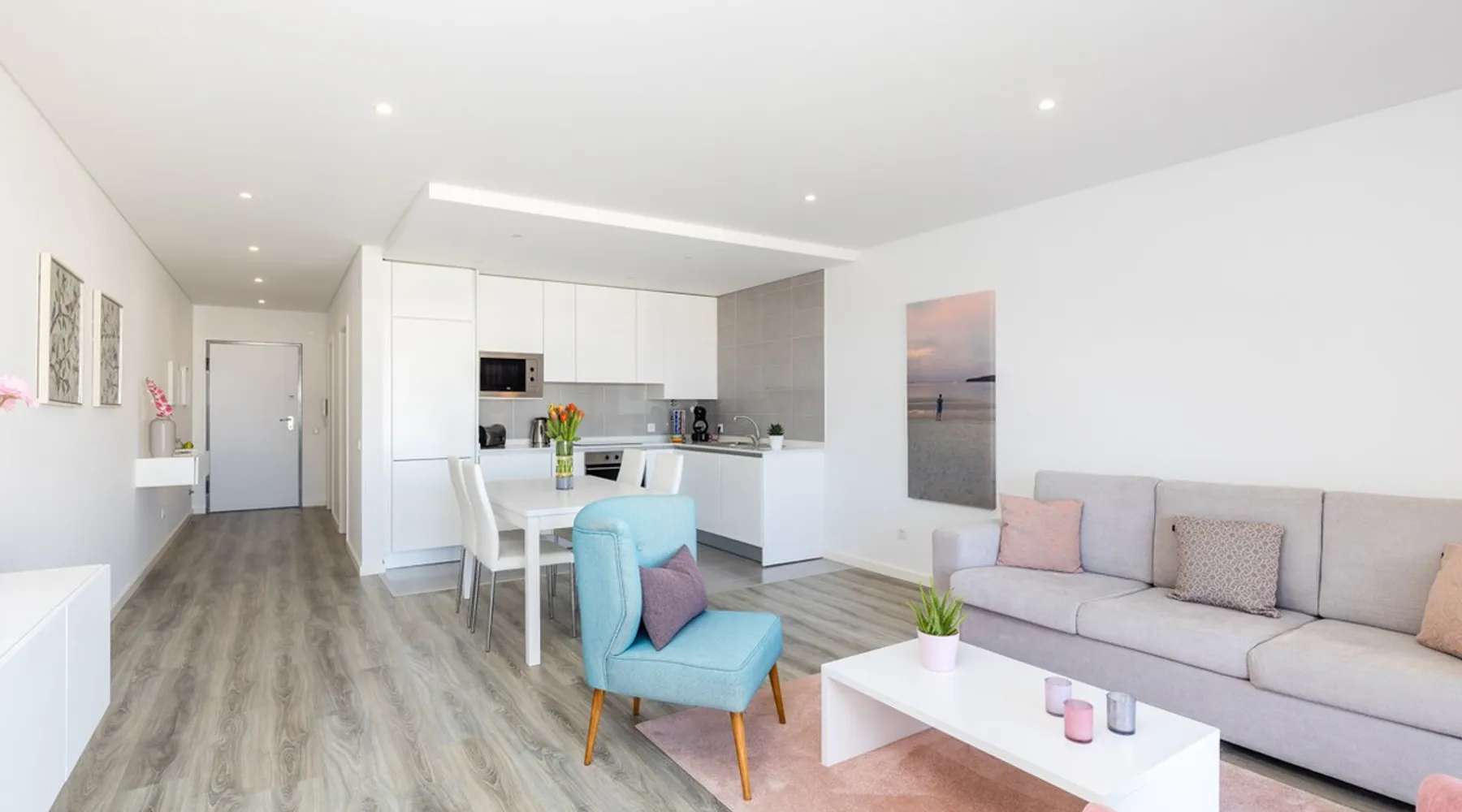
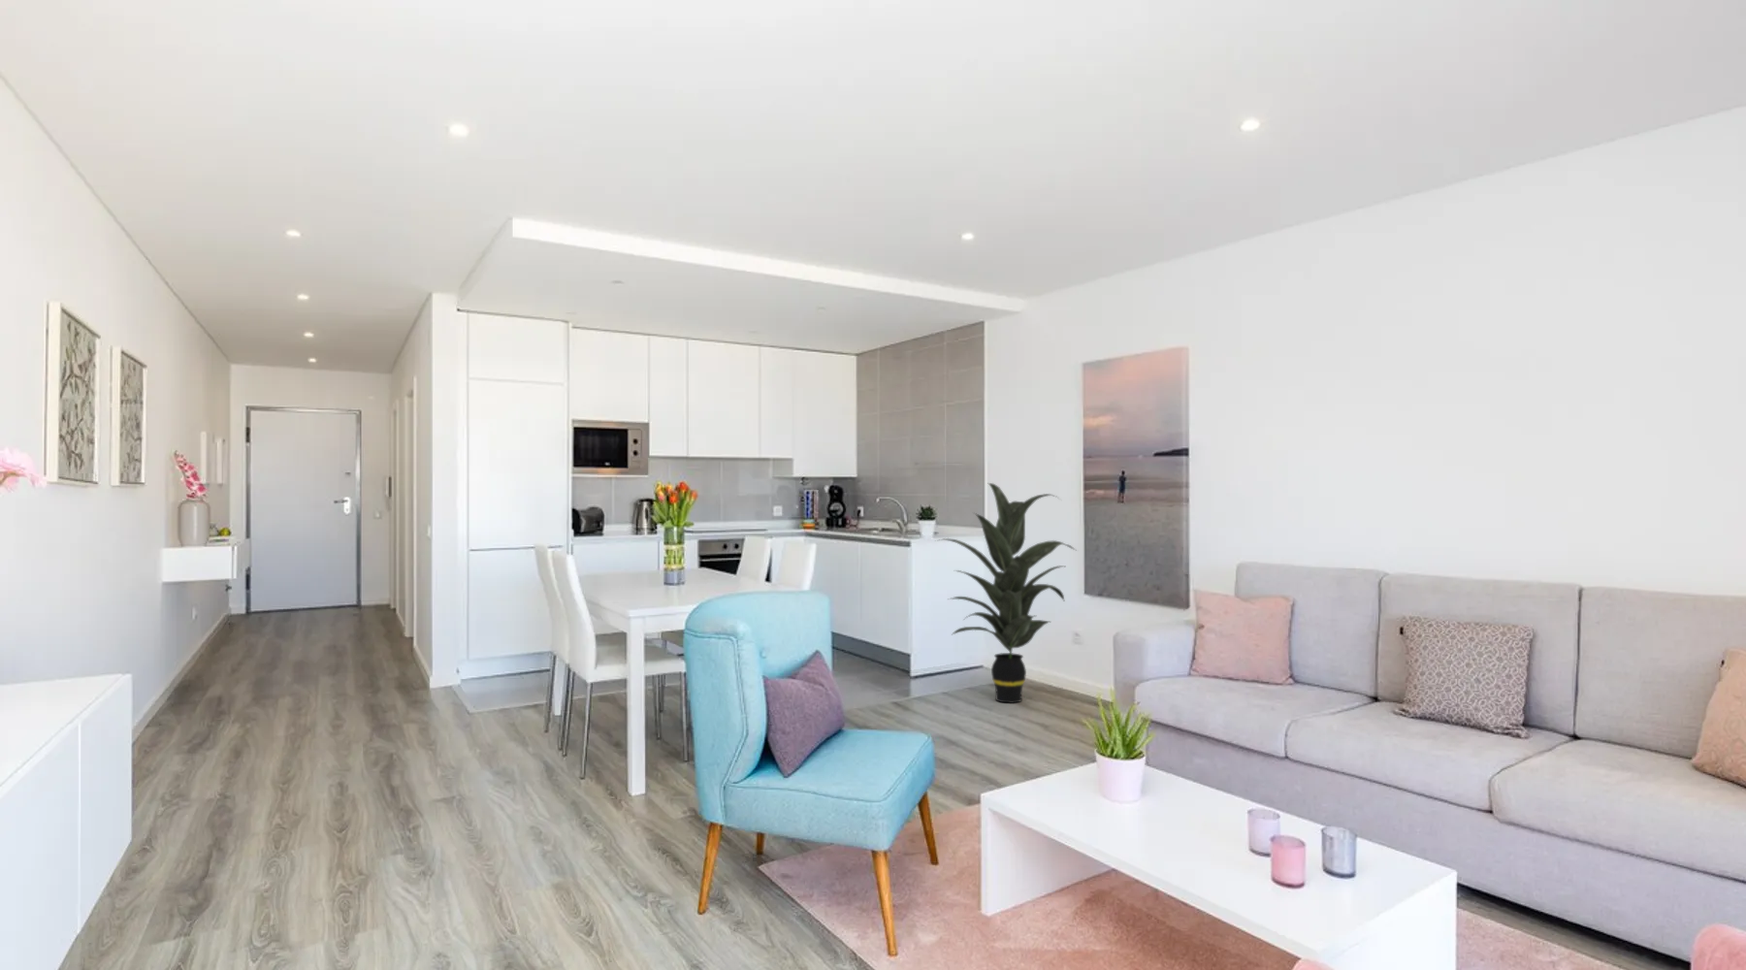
+ indoor plant (1007, 590)
